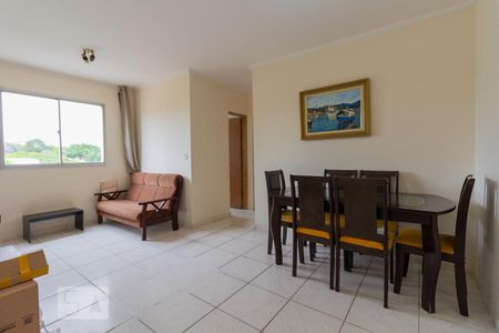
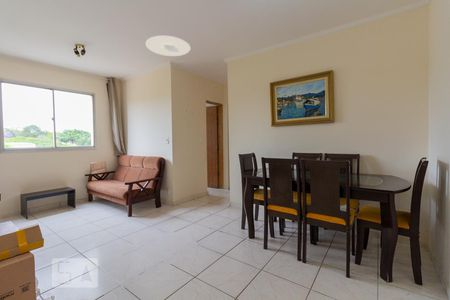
+ ceiling light (168, 44)
